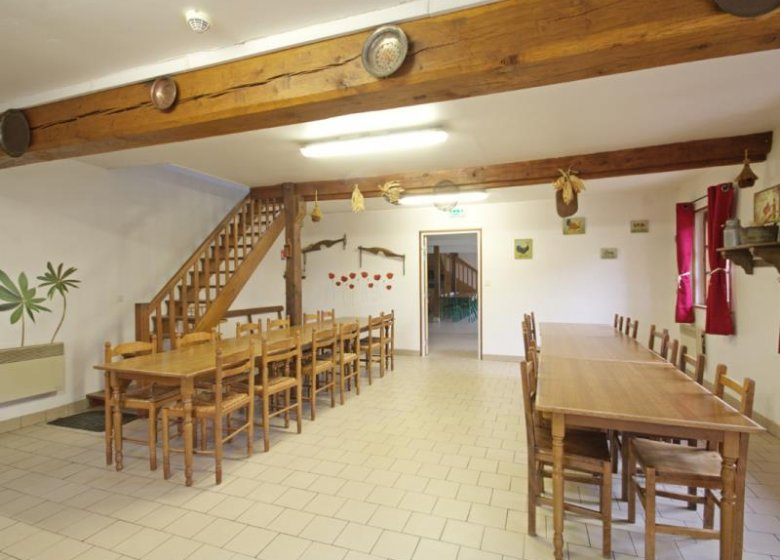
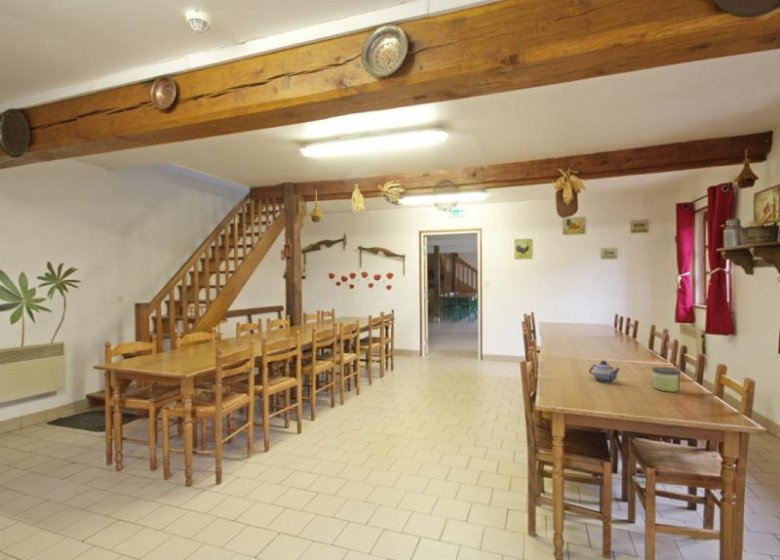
+ teapot (604, 370)
+ candle (666, 379)
